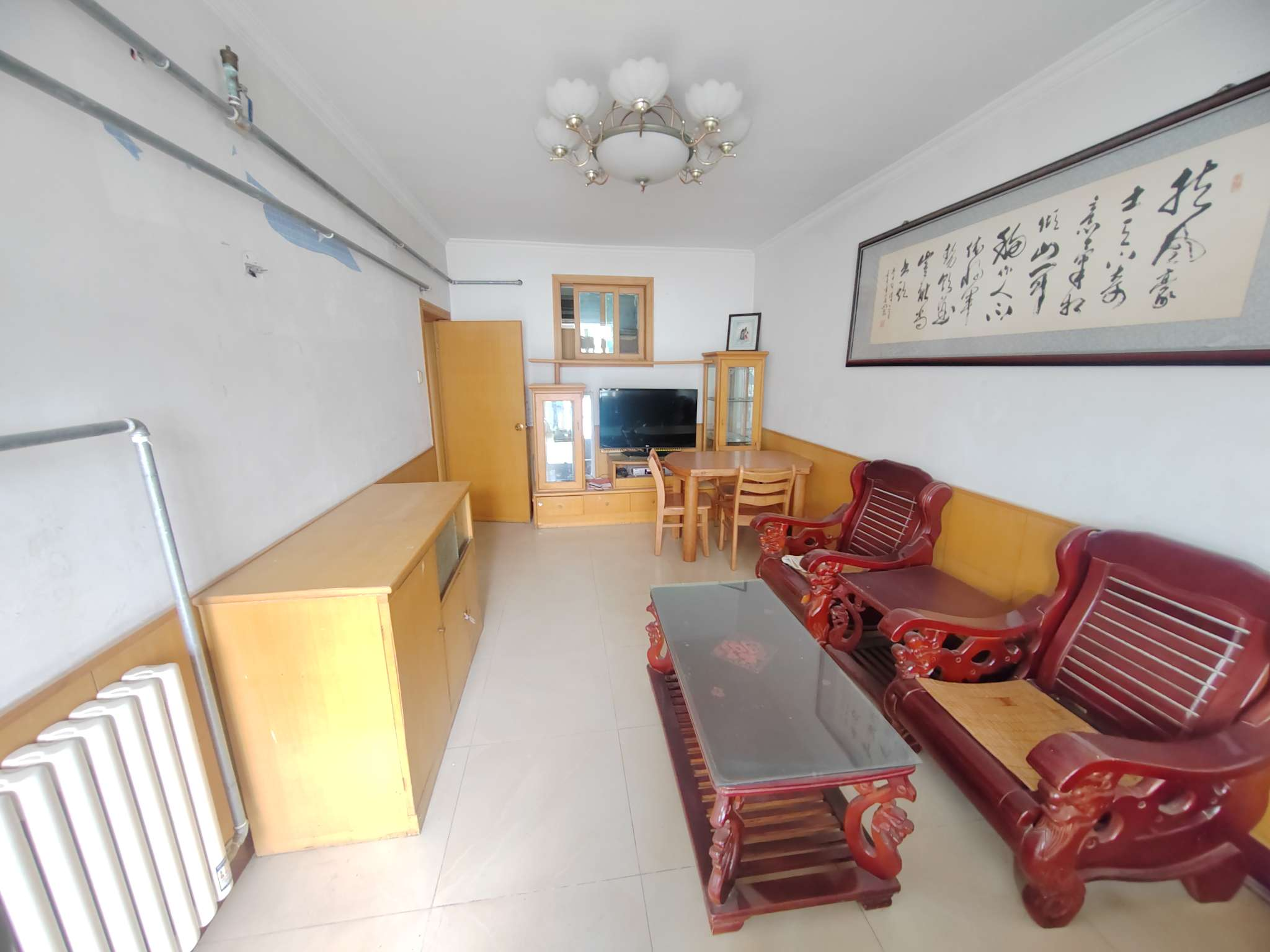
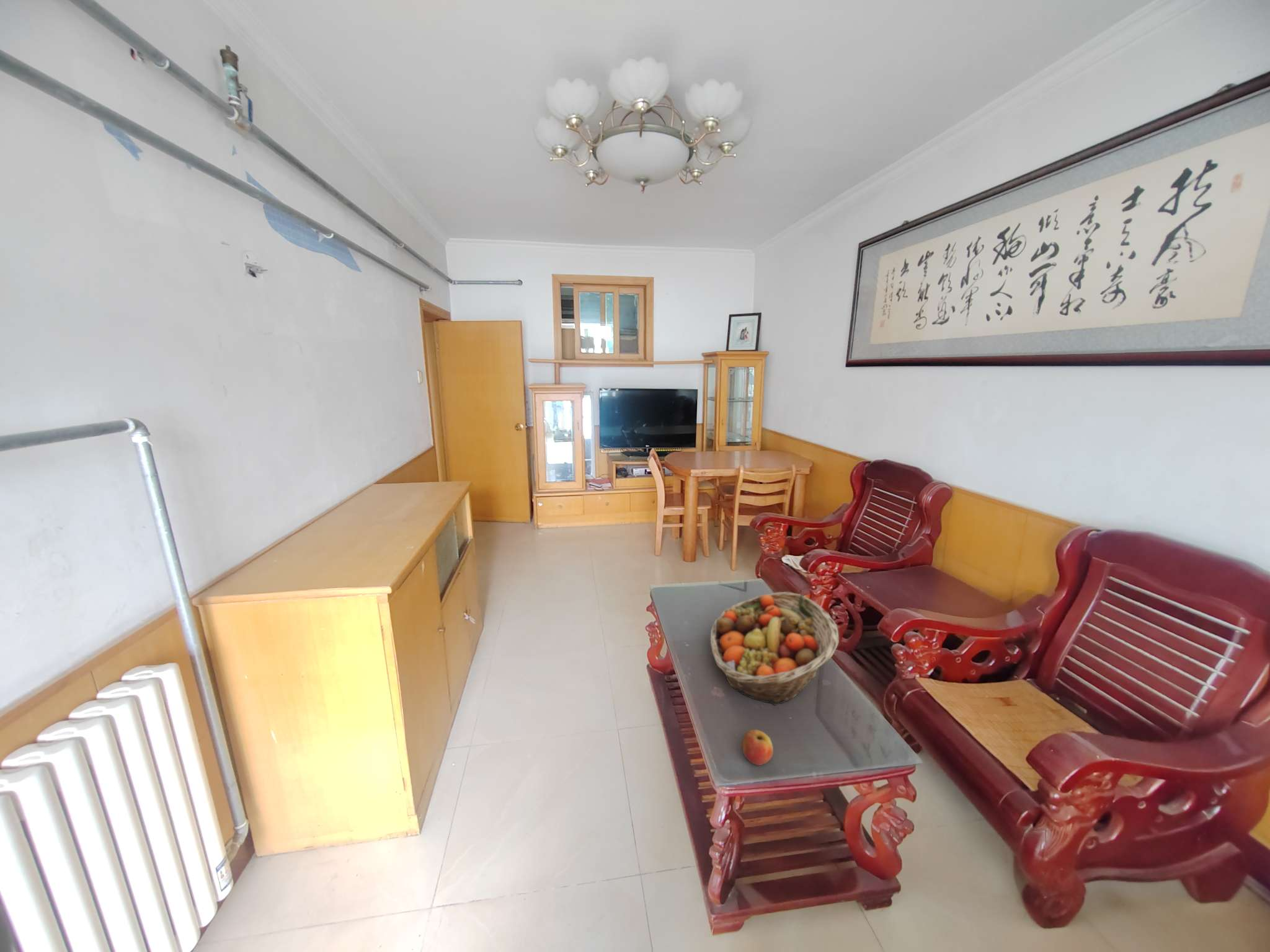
+ fruit basket (770, 641)
+ apple (757, 746)
